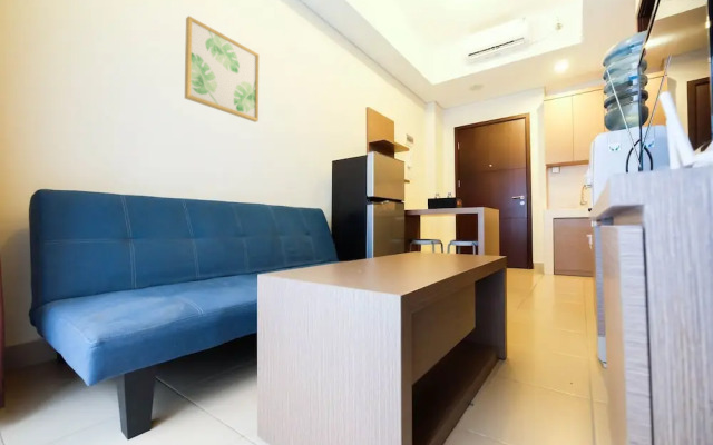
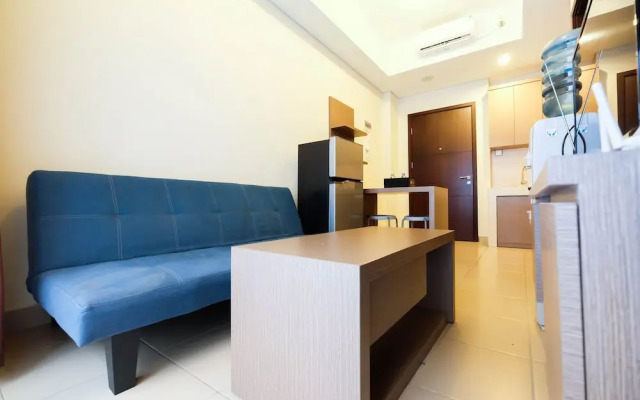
- wall art (225, 73)
